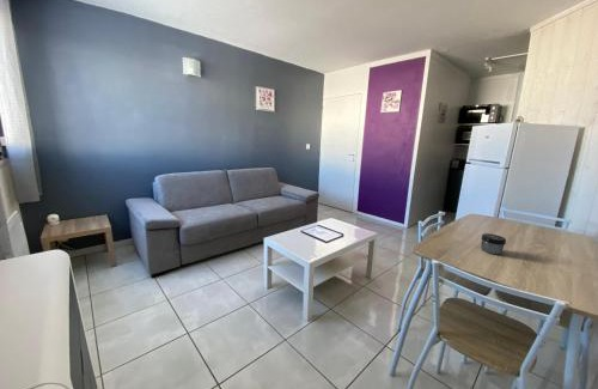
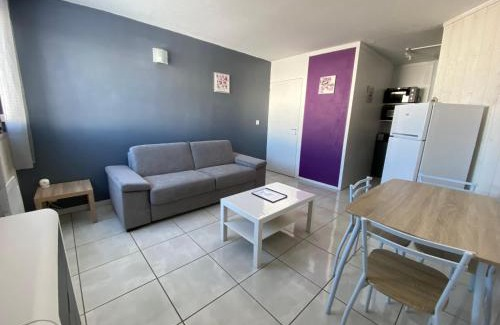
- jar (492, 243)
